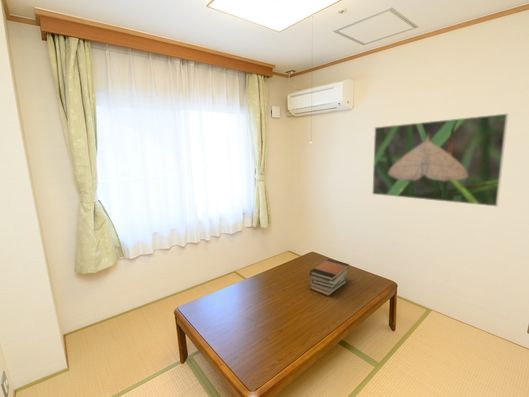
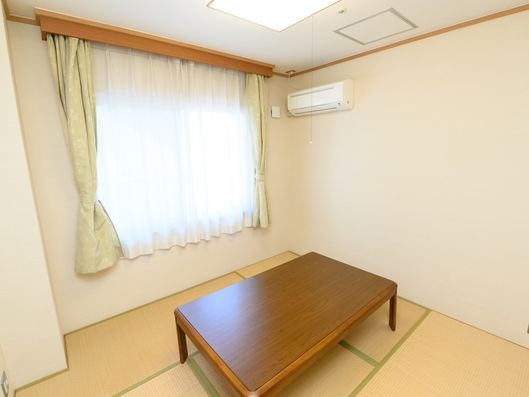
- book stack (329, 276)
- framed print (428, 161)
